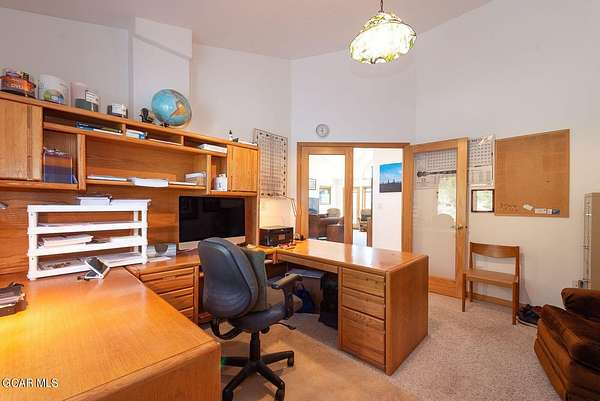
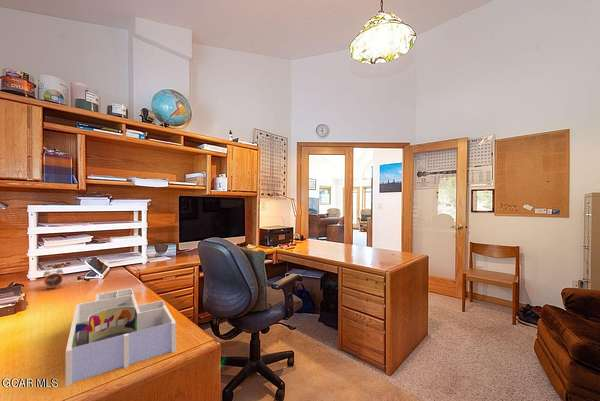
+ alarm clock (53, 277)
+ desk organizer (121, 321)
